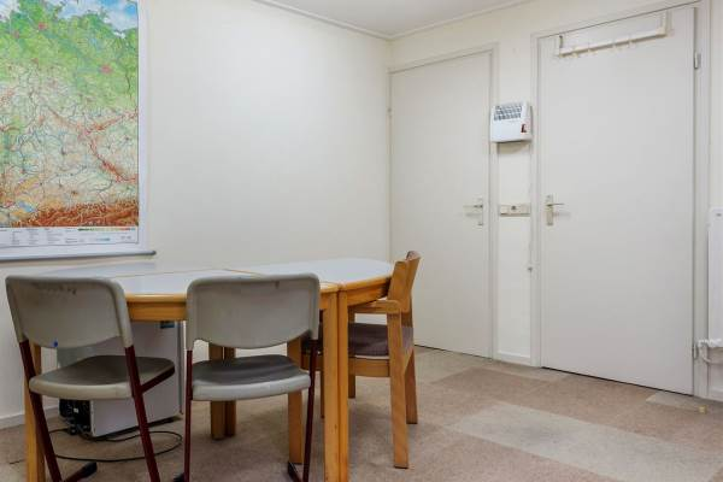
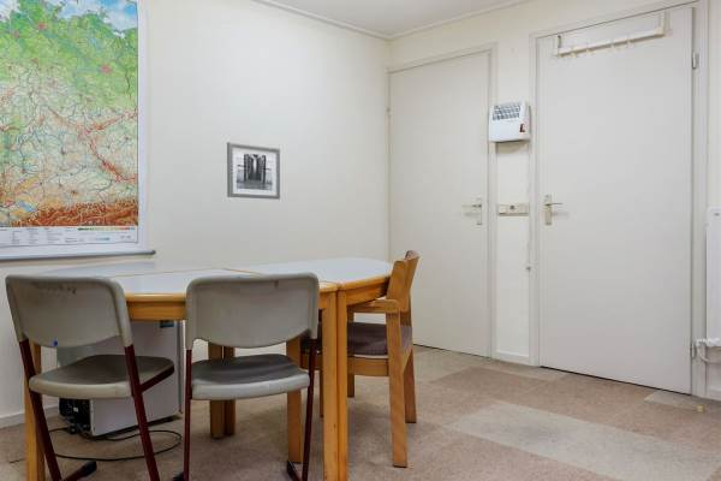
+ wall art (254, 171)
